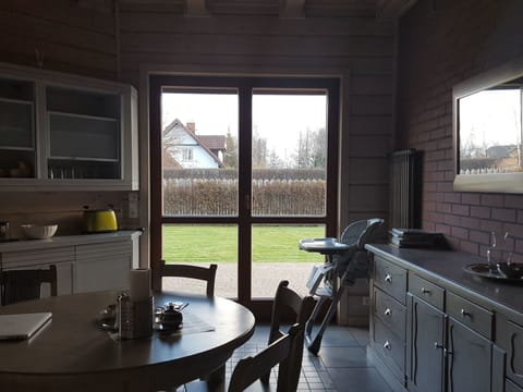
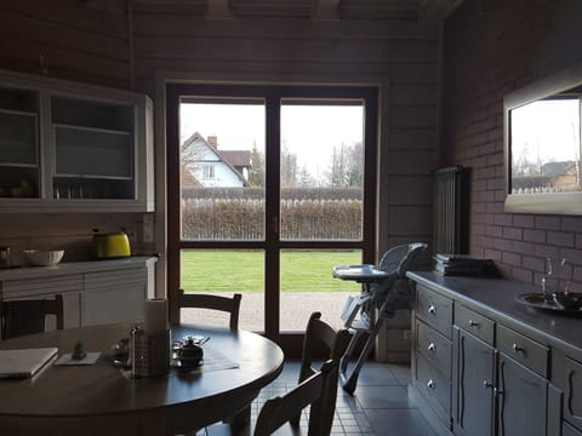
+ teapot (79, 349)
